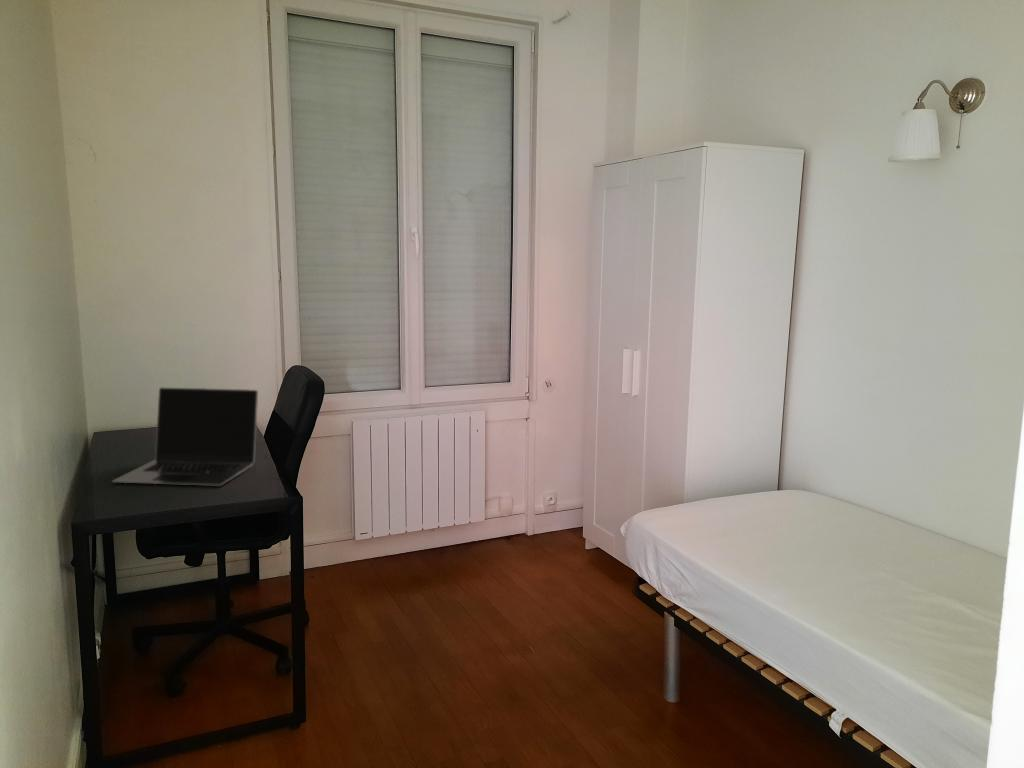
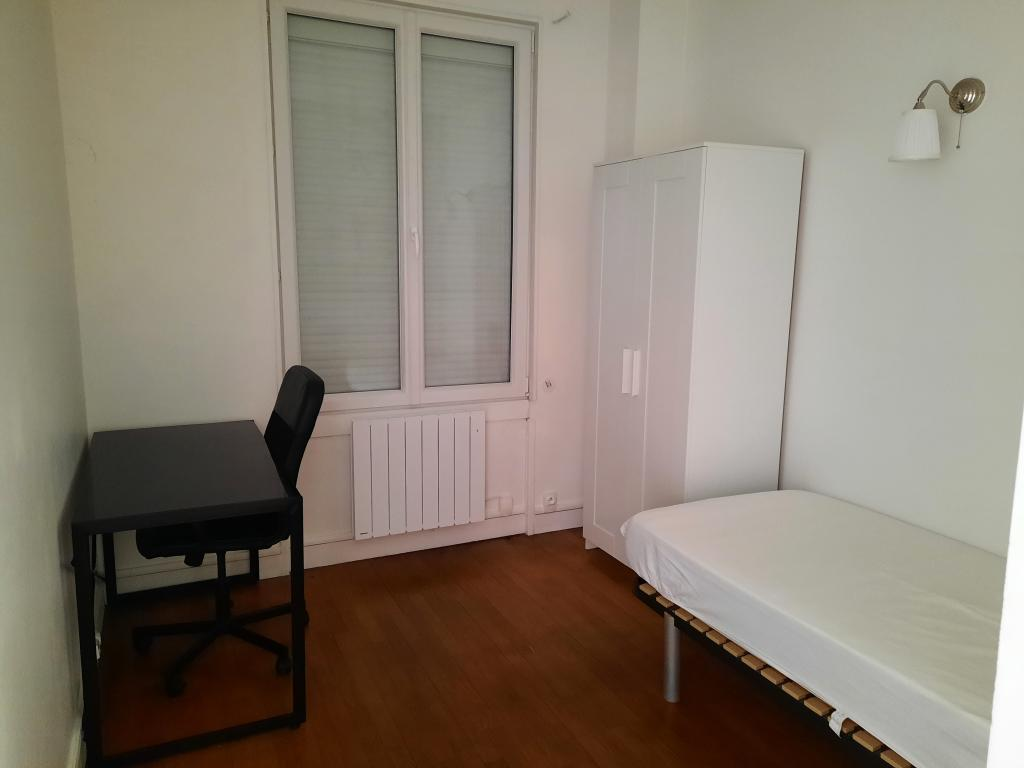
- laptop (188, 433)
